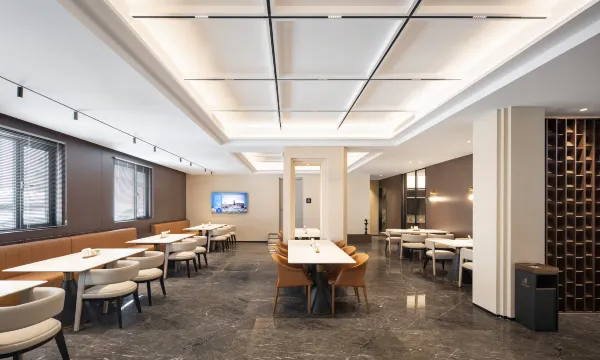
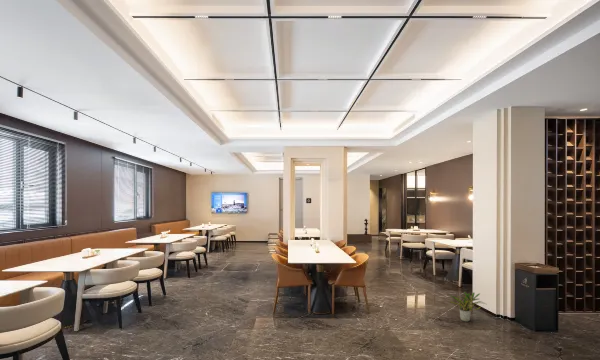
+ potted plant (467, 306)
